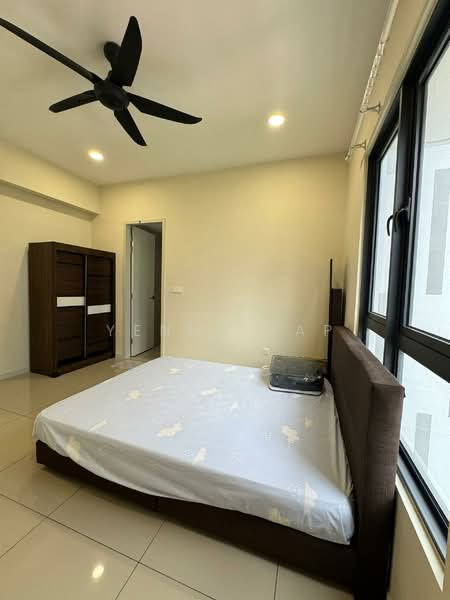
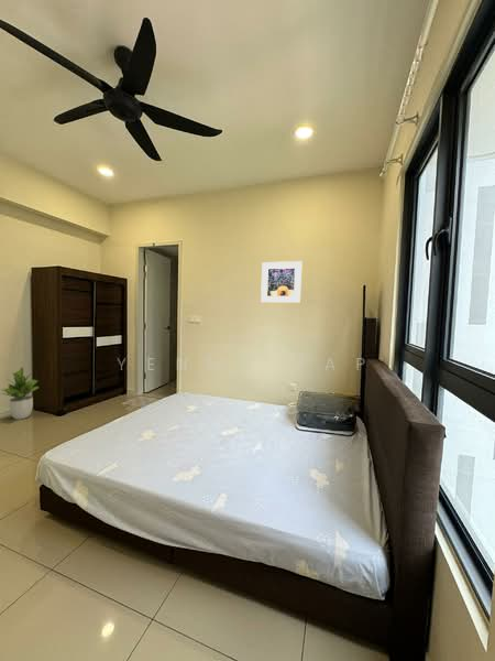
+ potted plant (20, 392)
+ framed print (280, 282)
